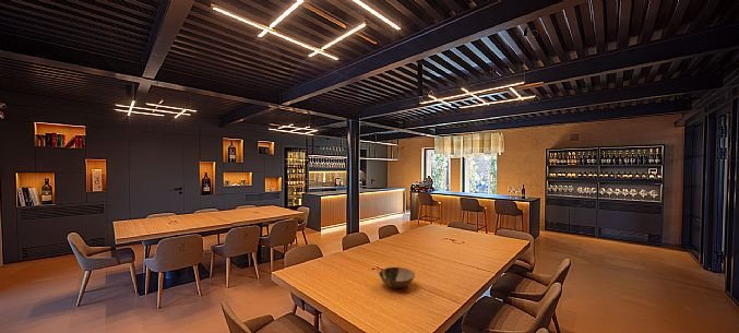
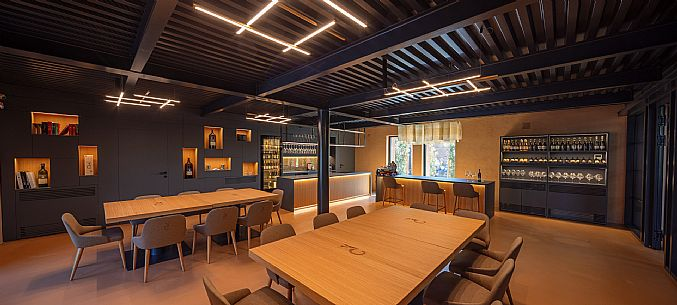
- bowl (396, 278)
